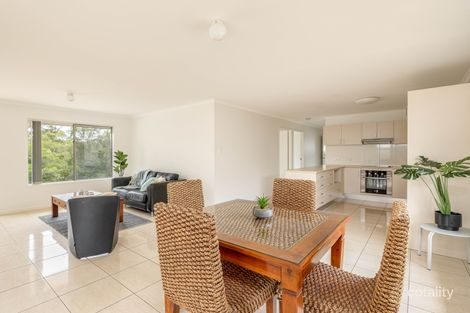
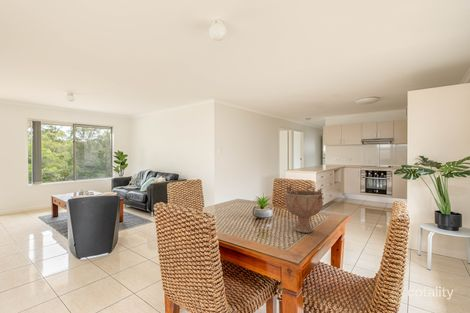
+ decorative bowl (303, 208)
